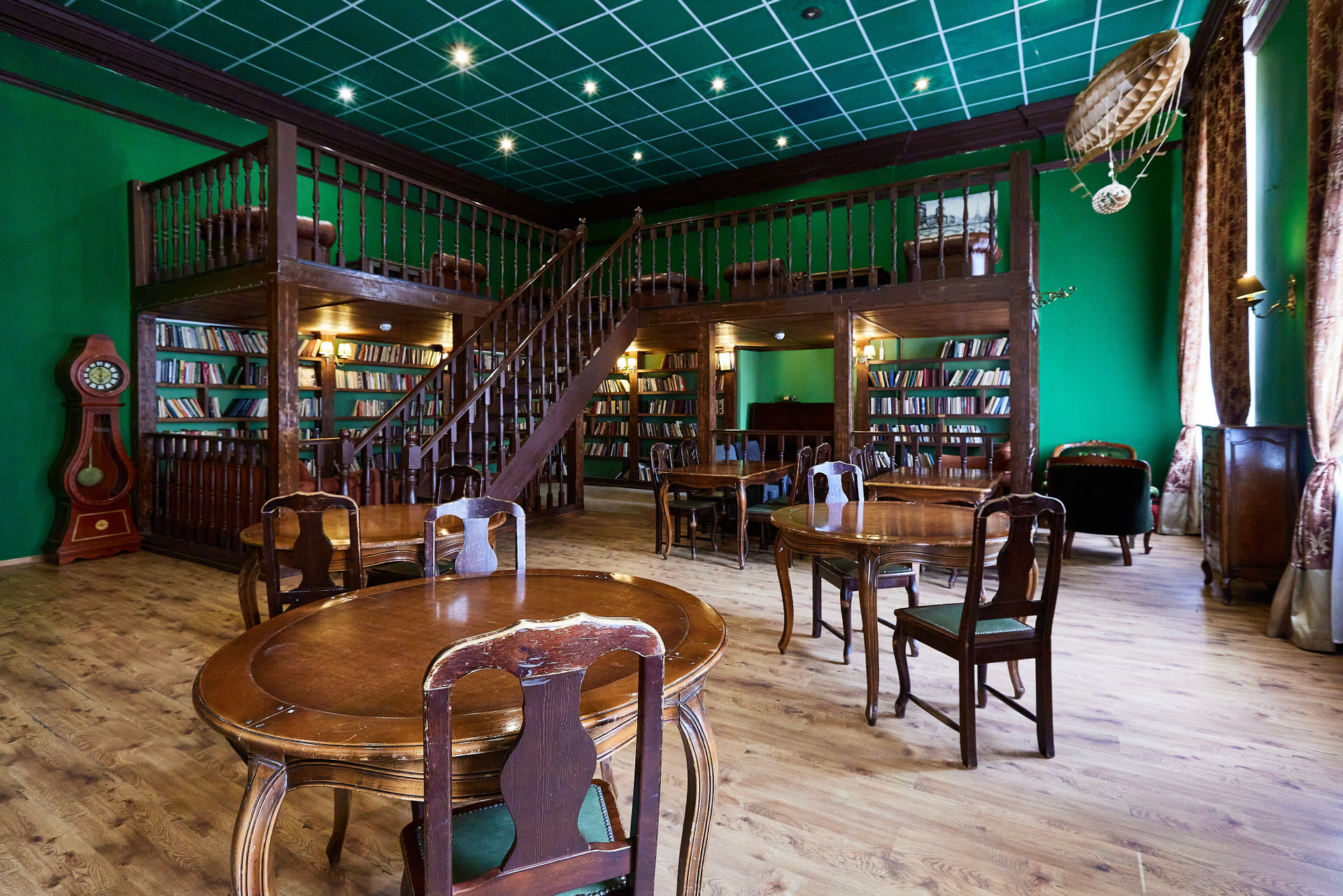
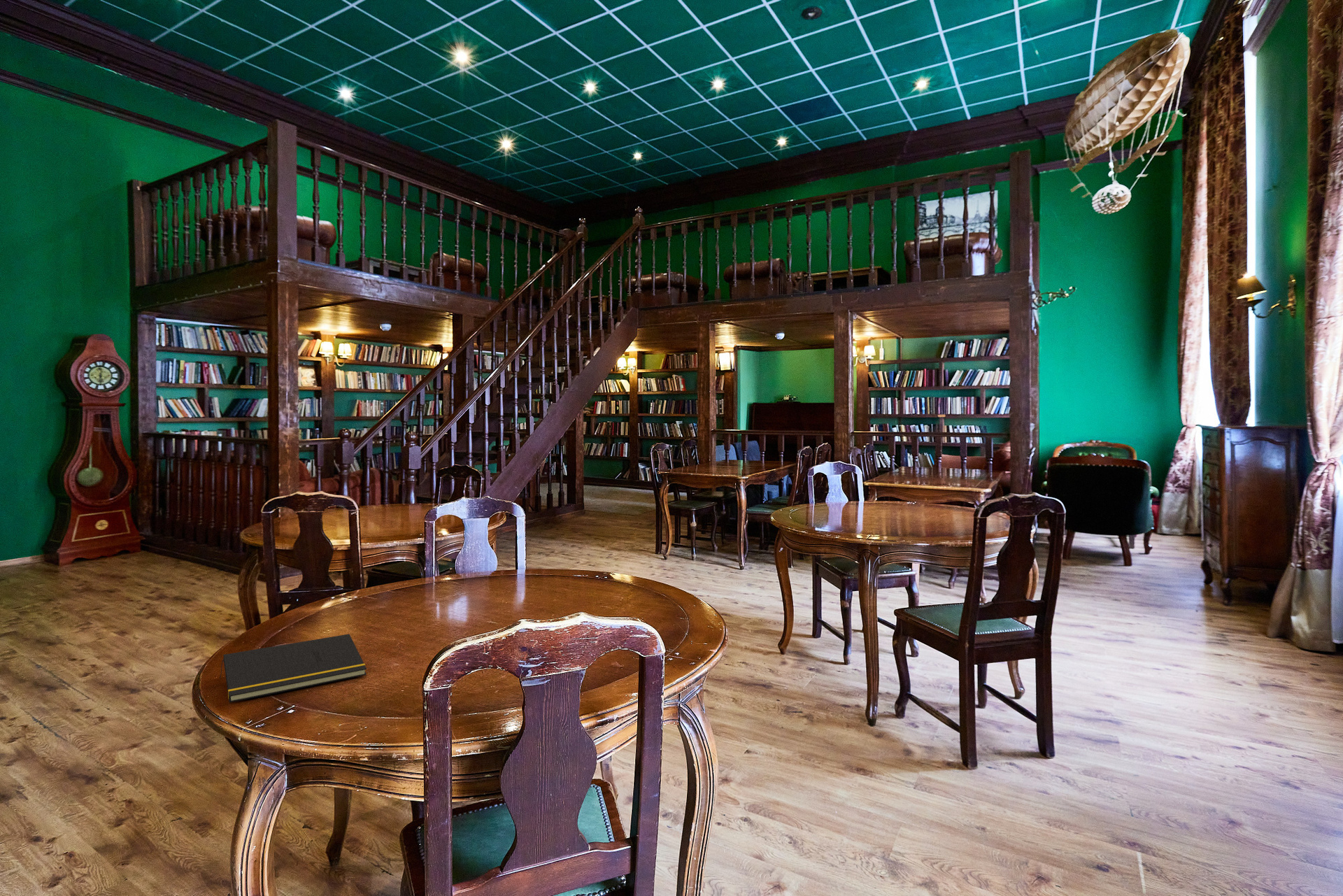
+ notepad (295, 664)
